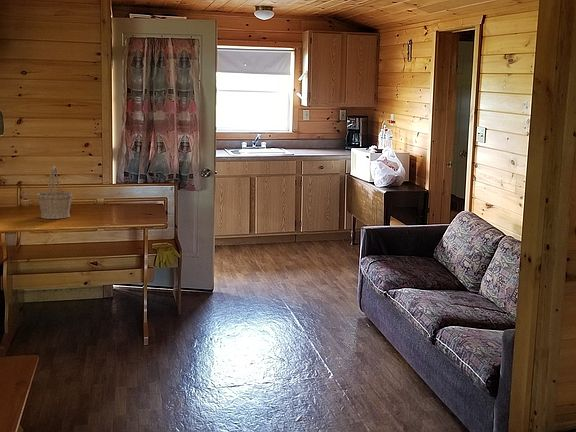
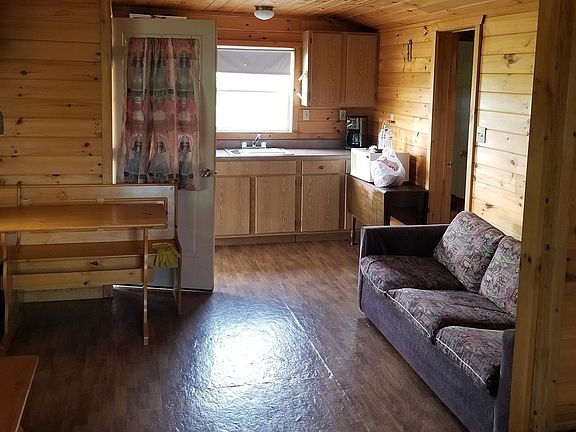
- basket (55, 191)
